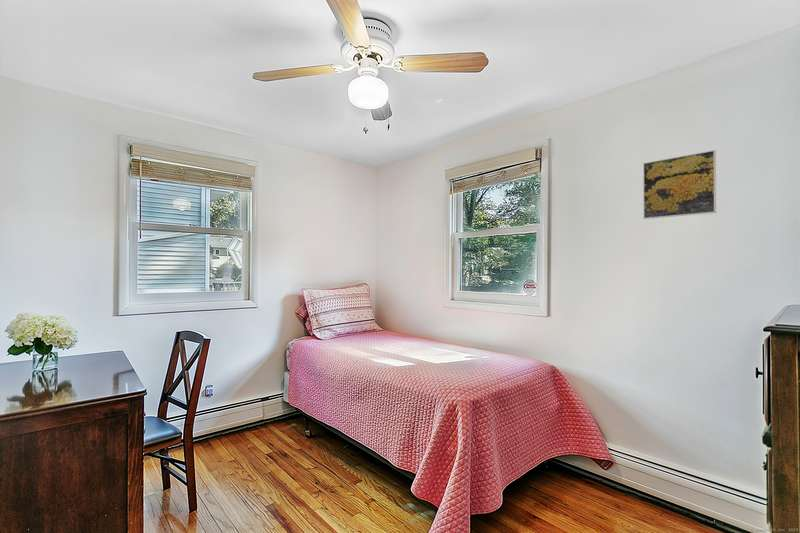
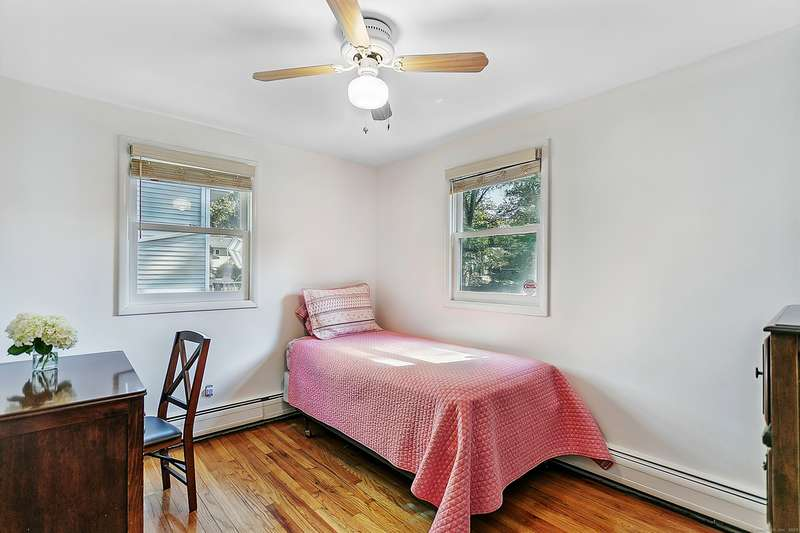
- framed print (677, 186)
